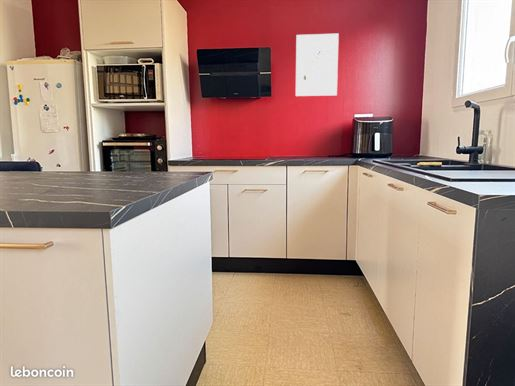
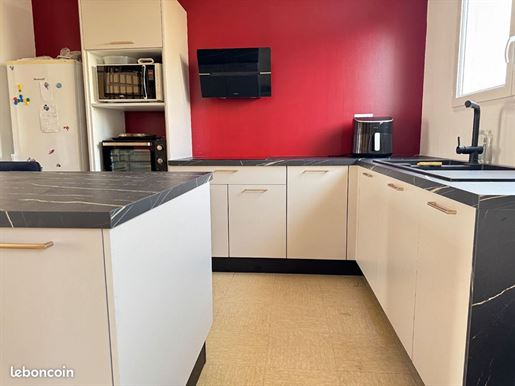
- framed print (316, 65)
